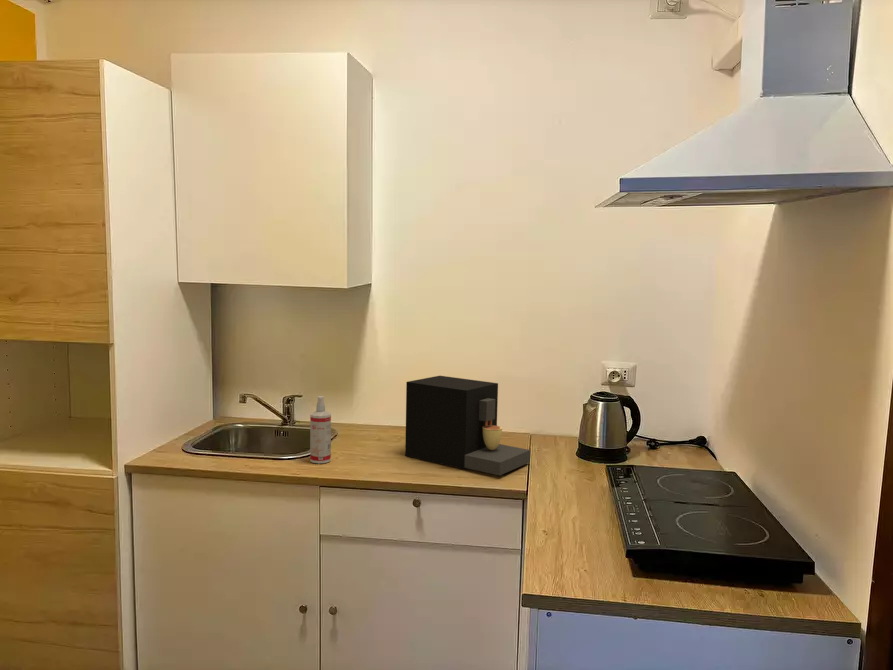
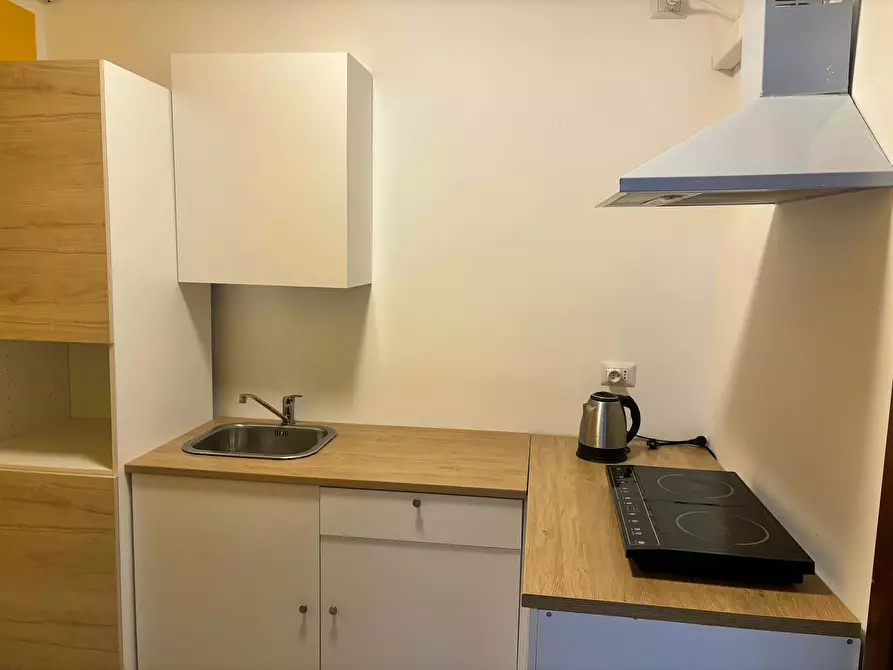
- spray bottle (320, 428)
- coffee maker (467, 422)
